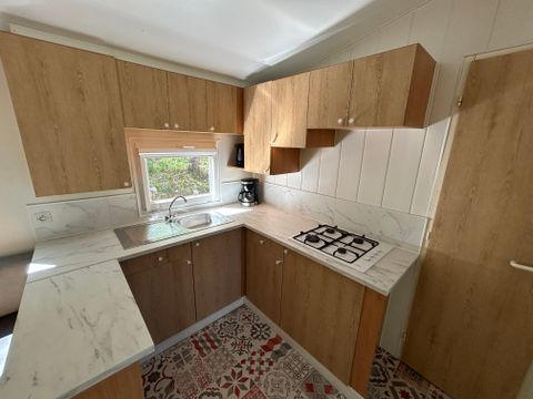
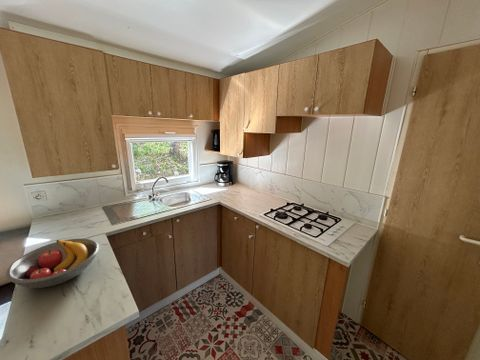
+ fruit bowl (58, 262)
